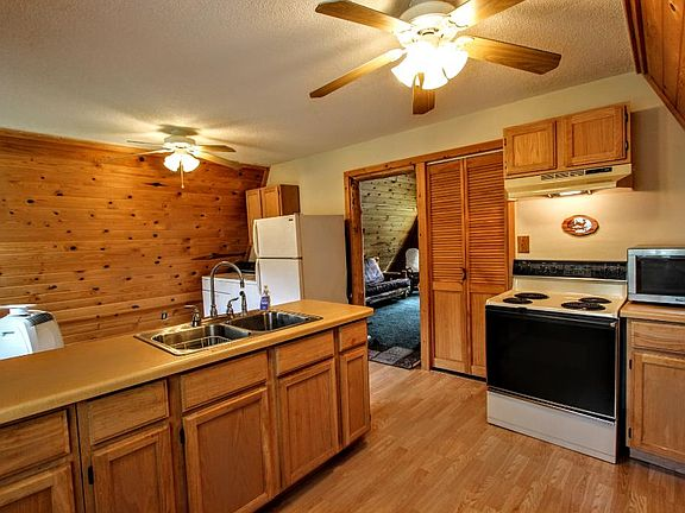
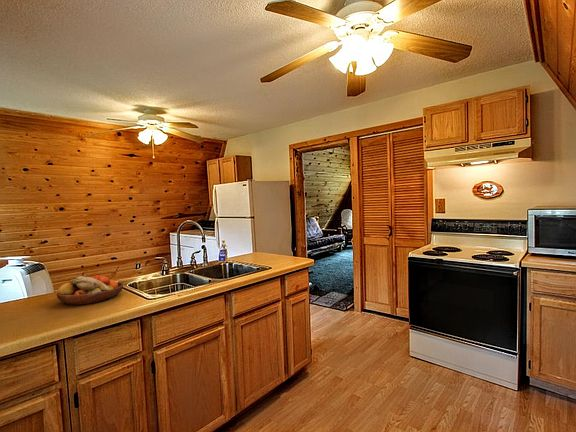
+ fruit bowl (91, 286)
